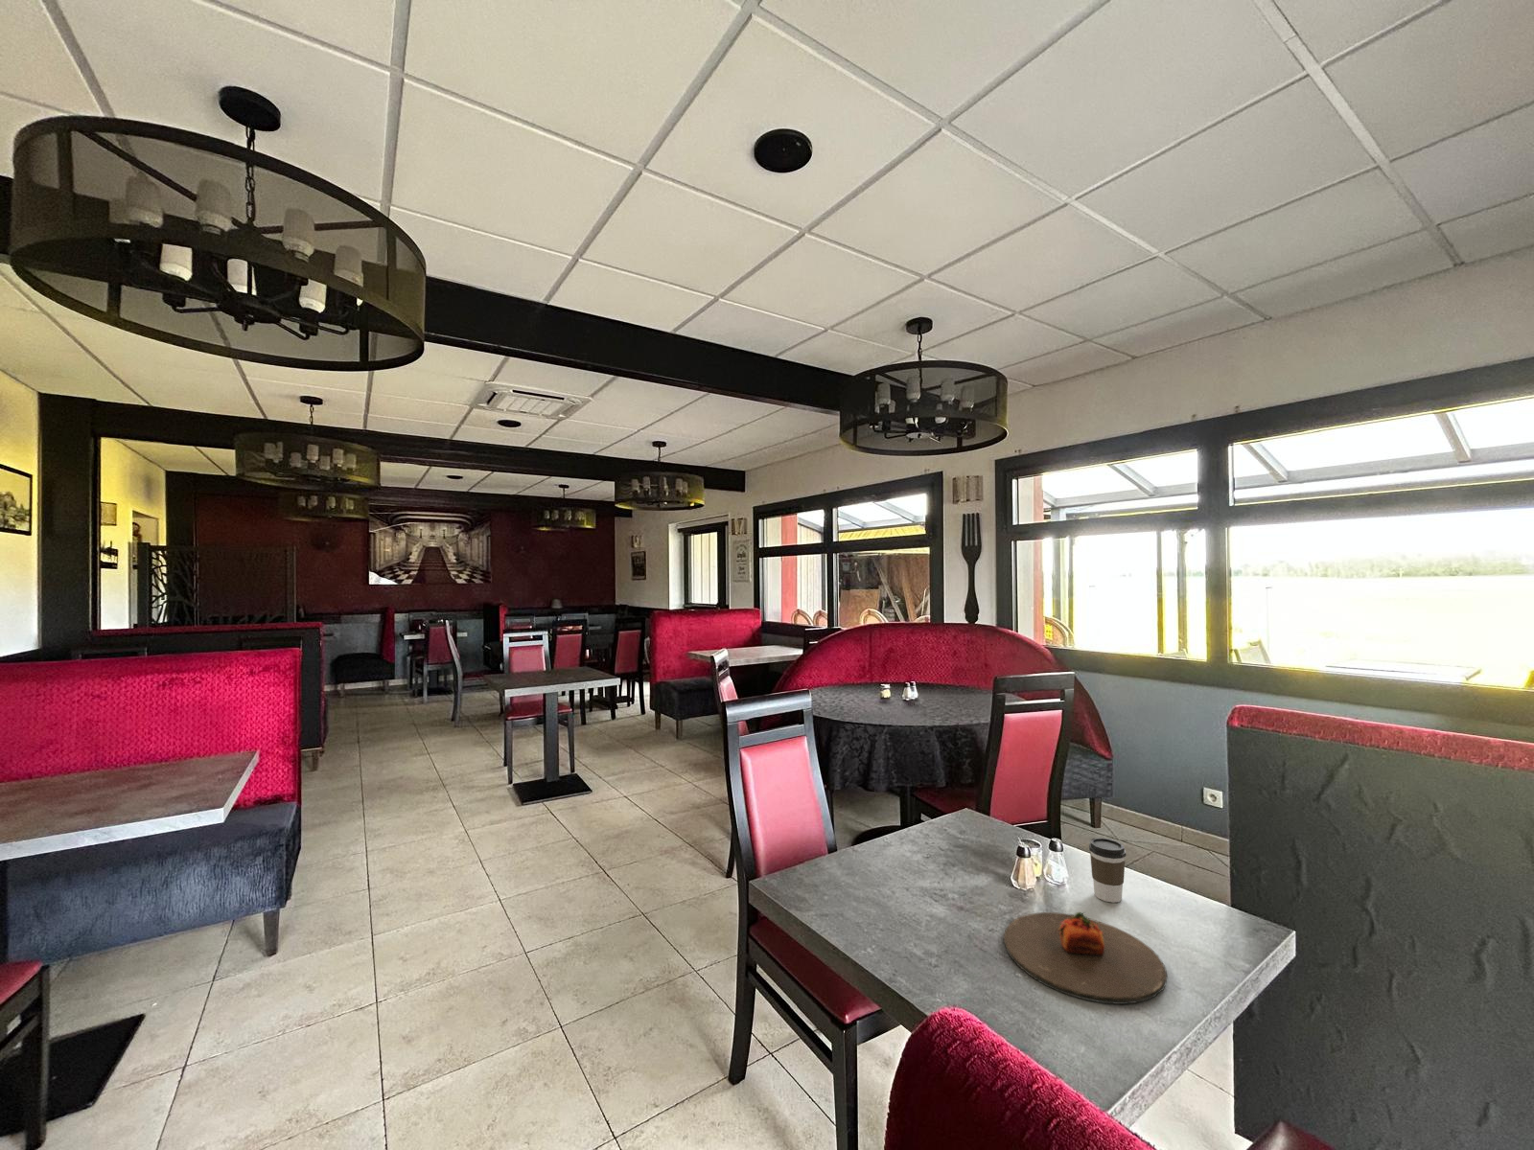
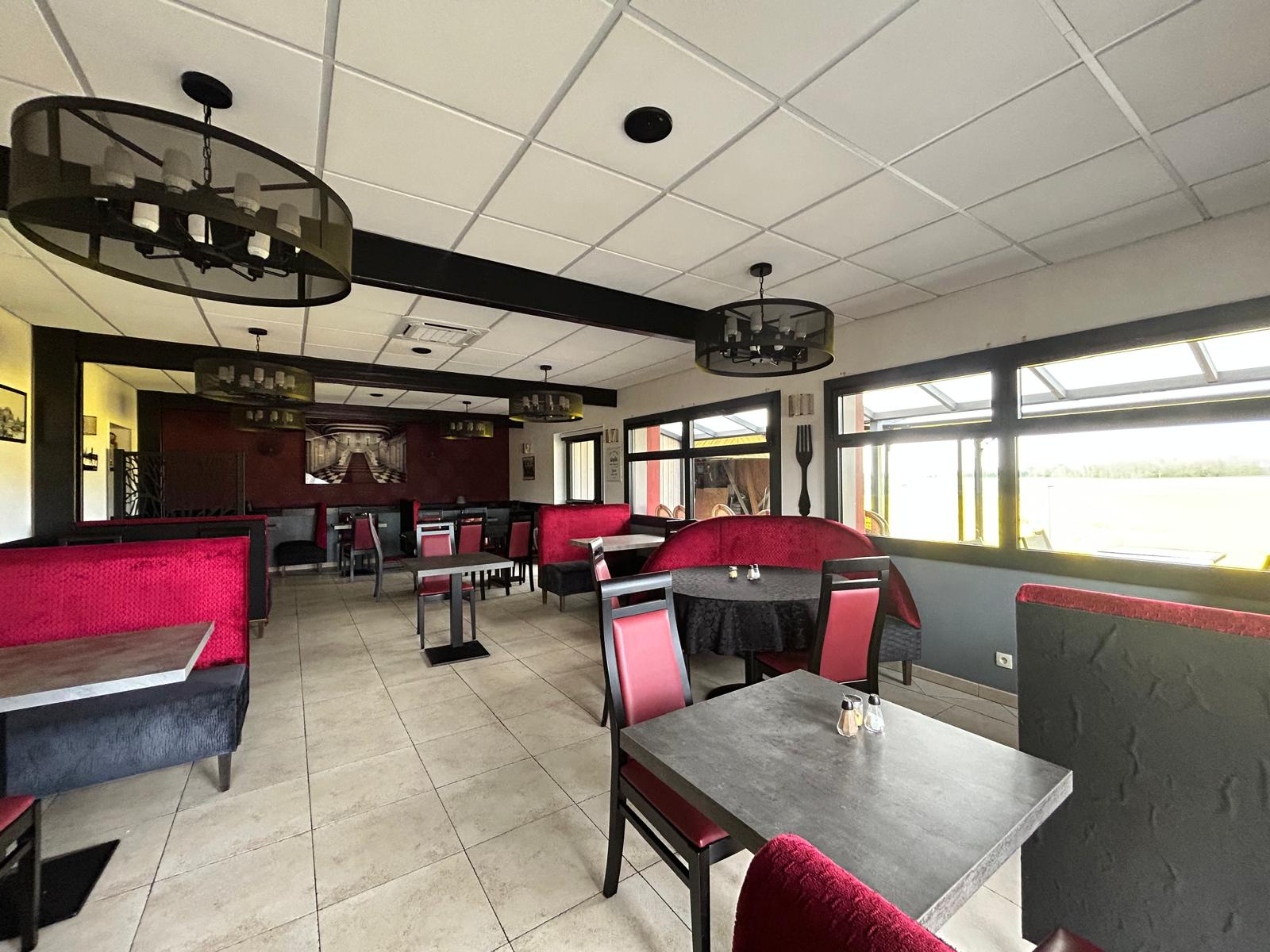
- coffee cup (1108, 870)
- plate (1081, 934)
